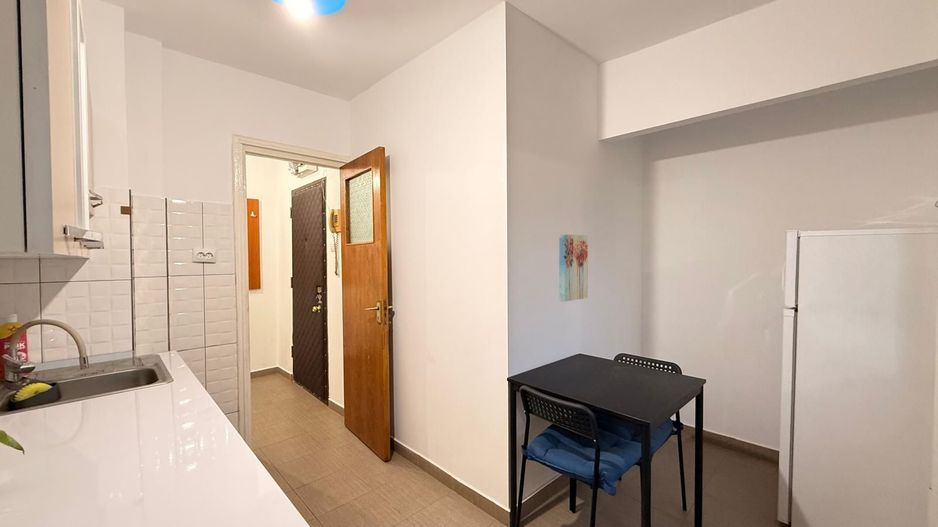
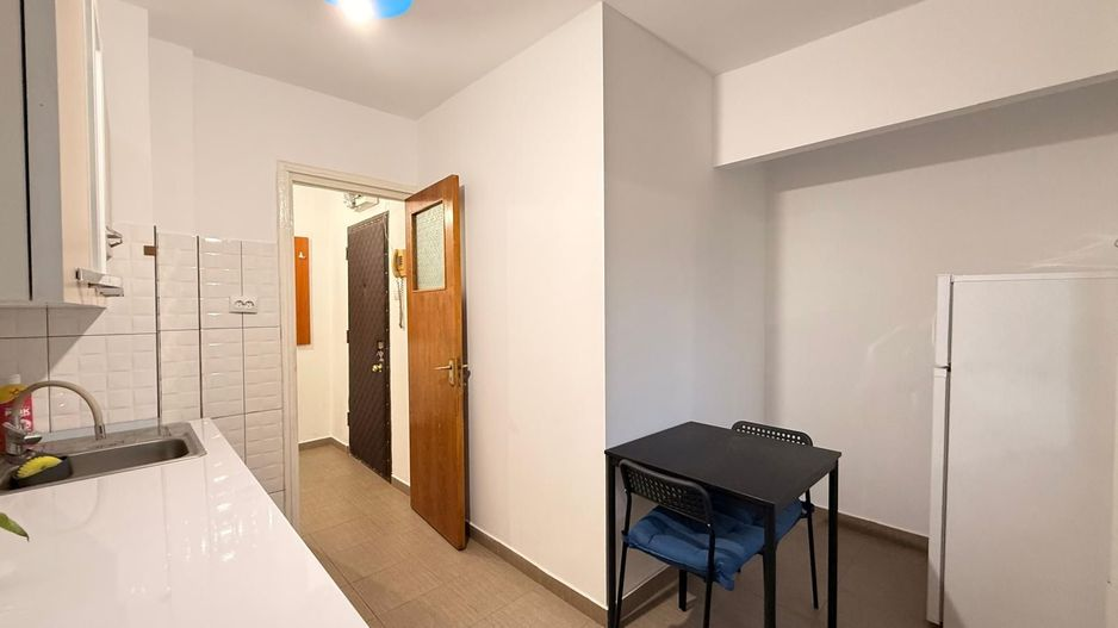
- wall art (573, 267)
